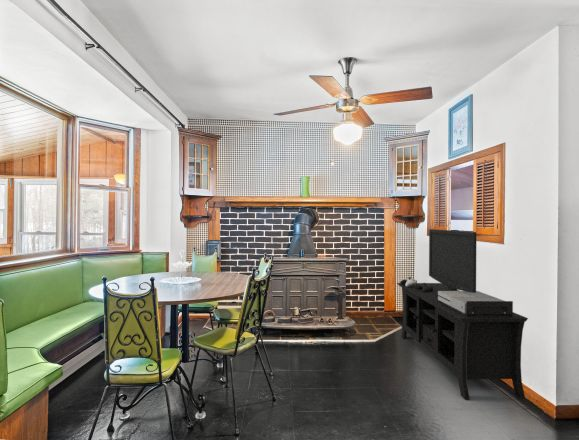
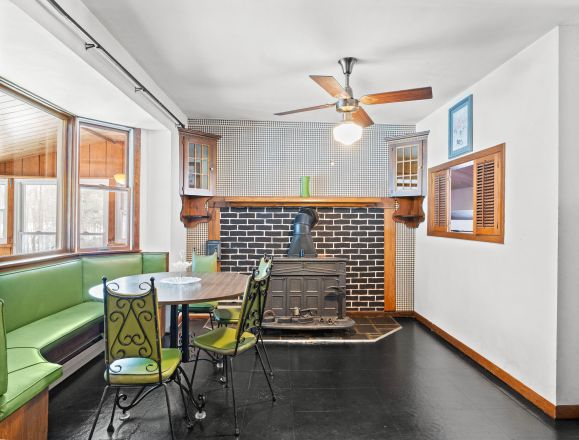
- media console (448, 295)
